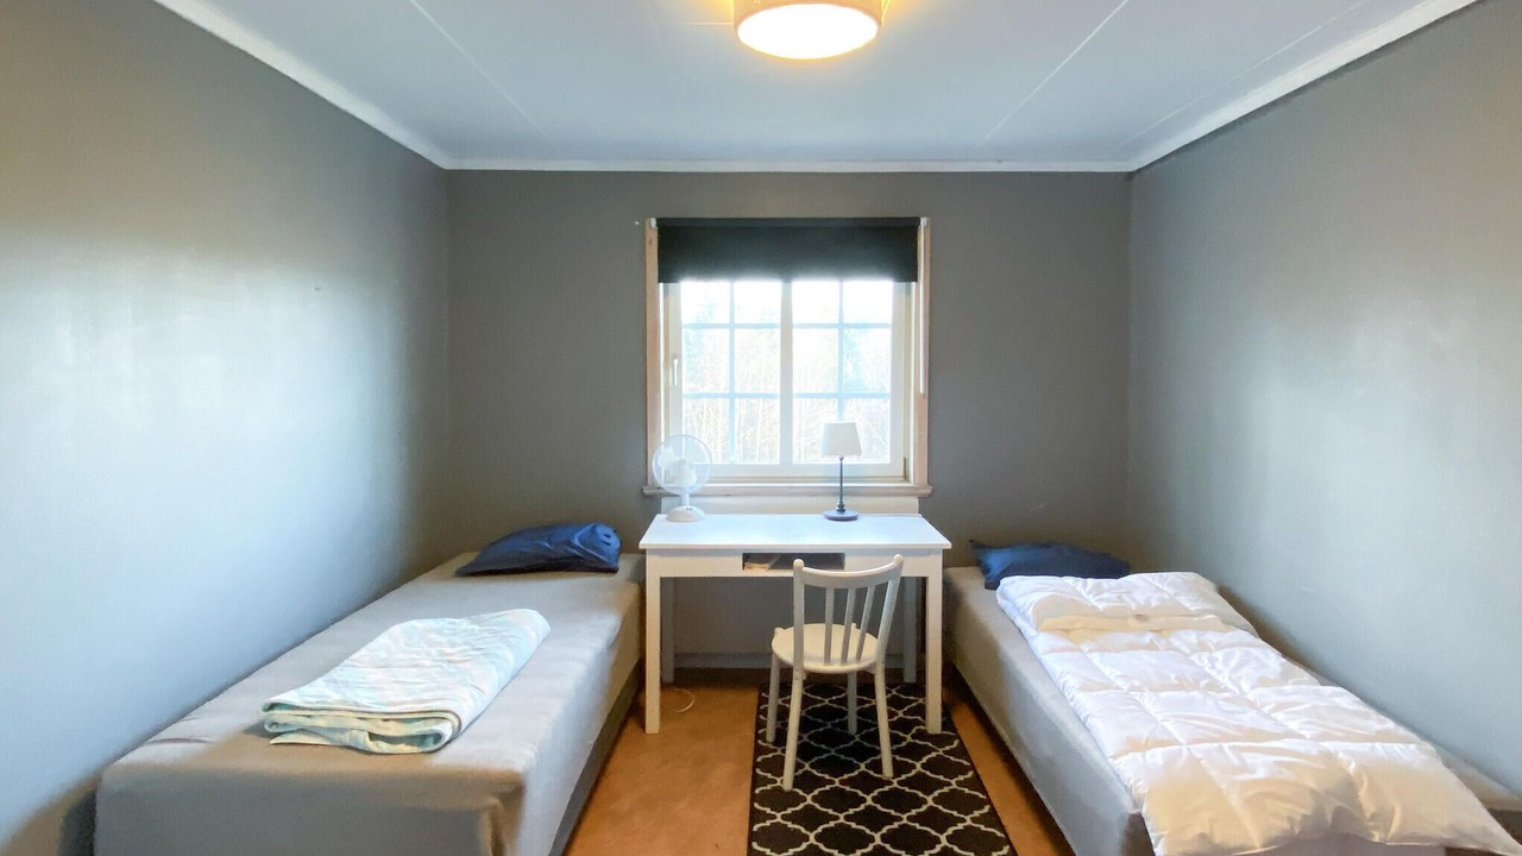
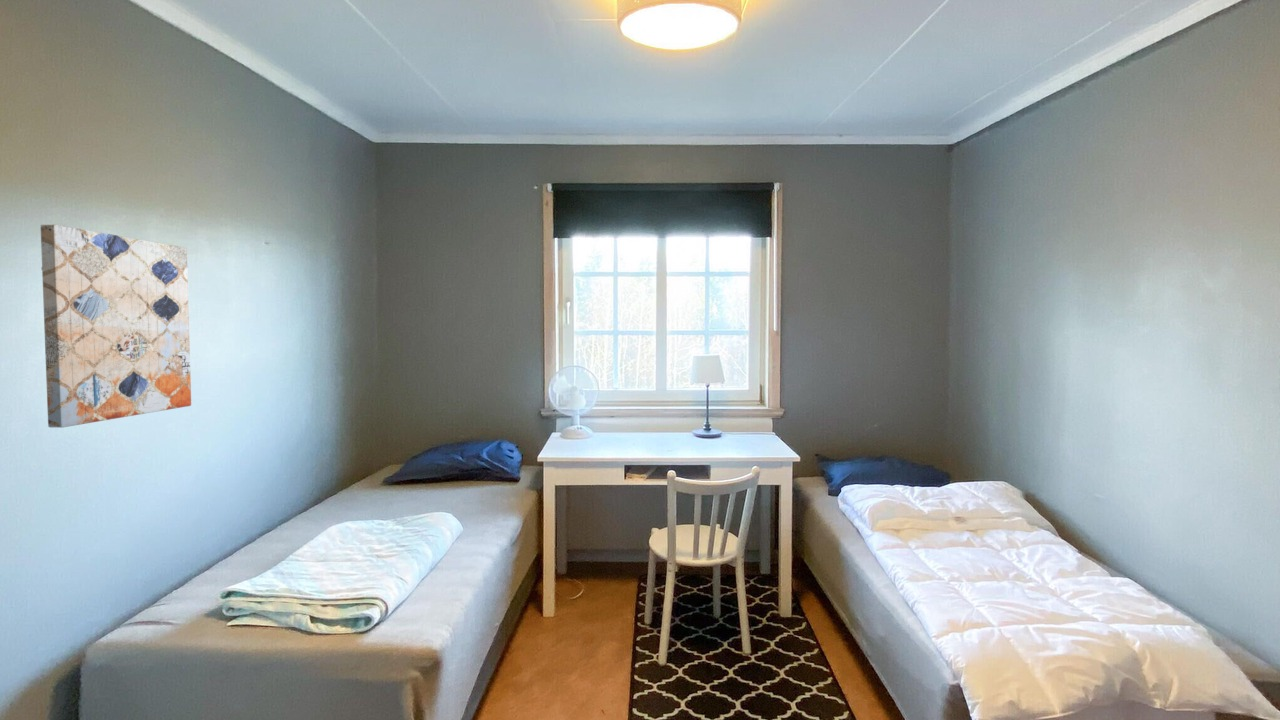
+ wall art (125, 327)
